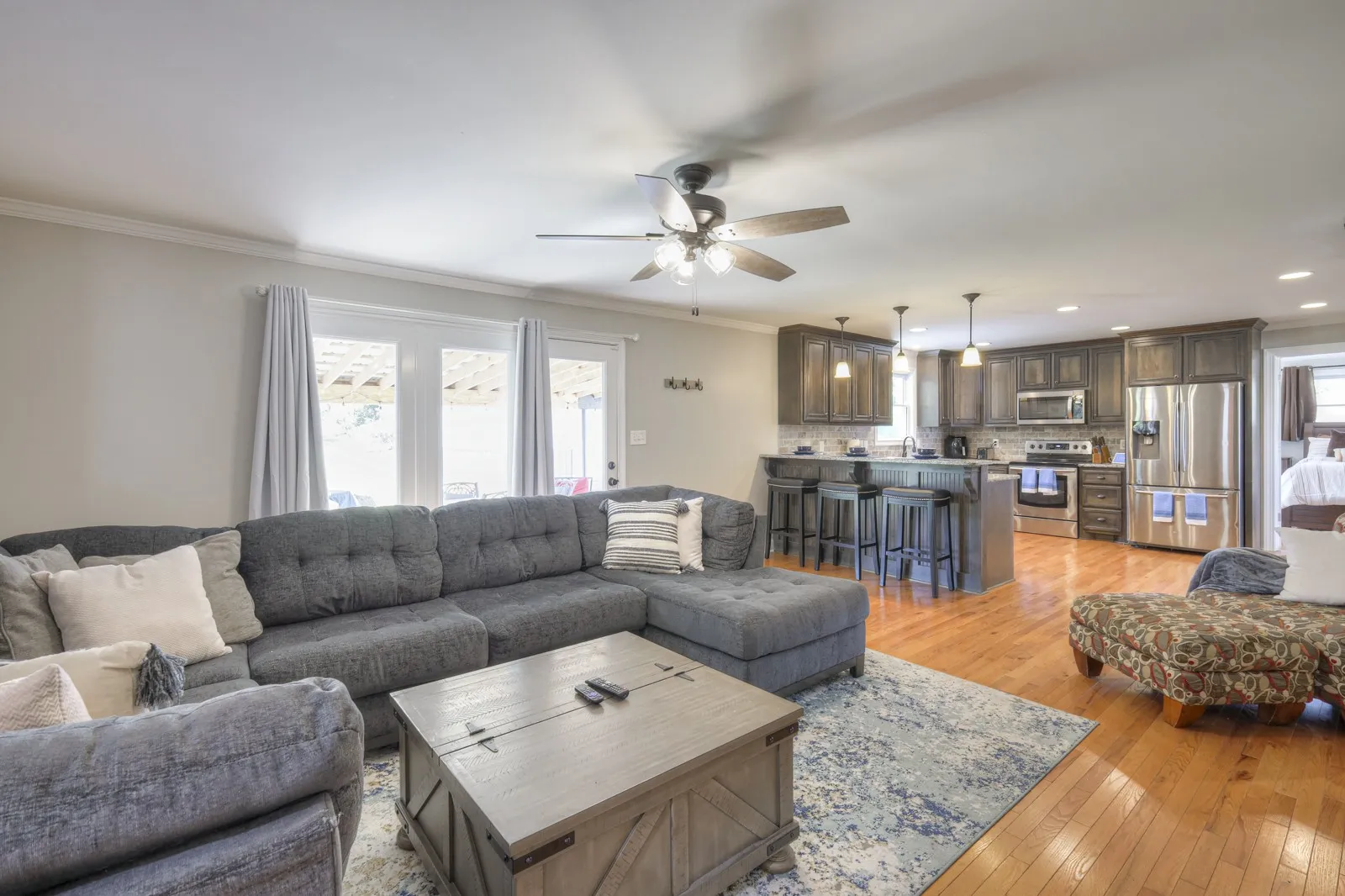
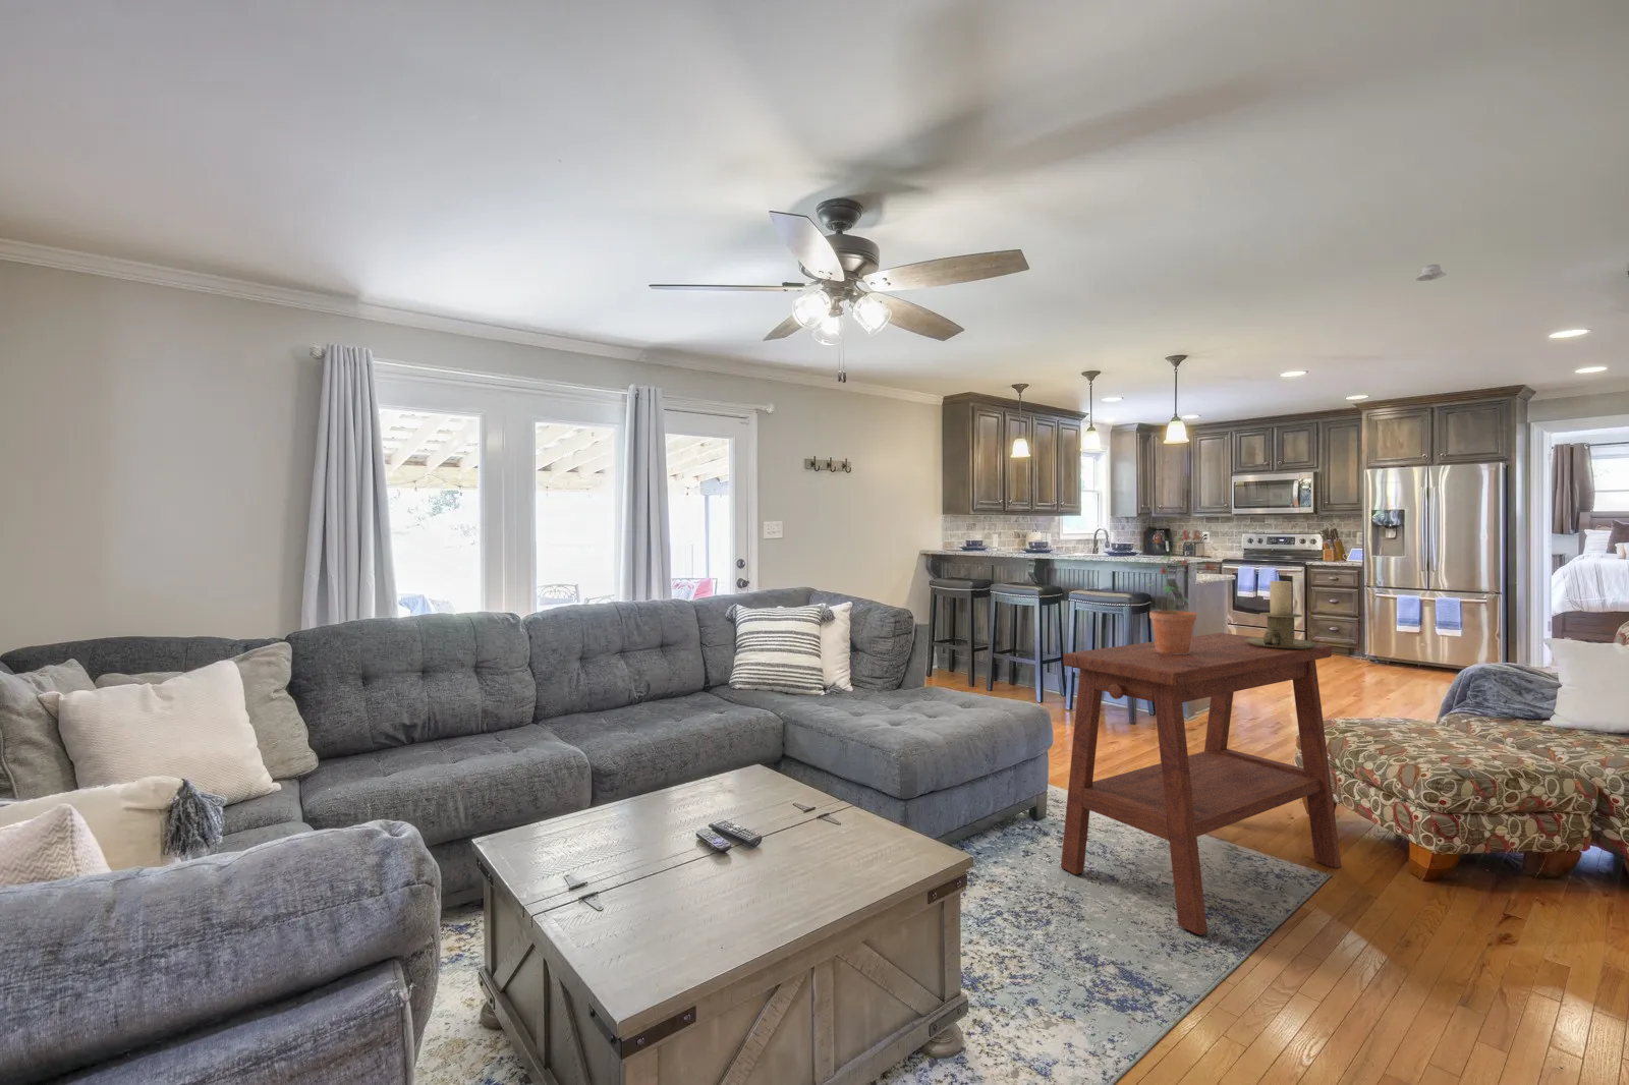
+ potted plant (1175, 589)
+ side table (1199, 757)
+ candle holder (1280, 612)
+ recessed light (1430, 271)
